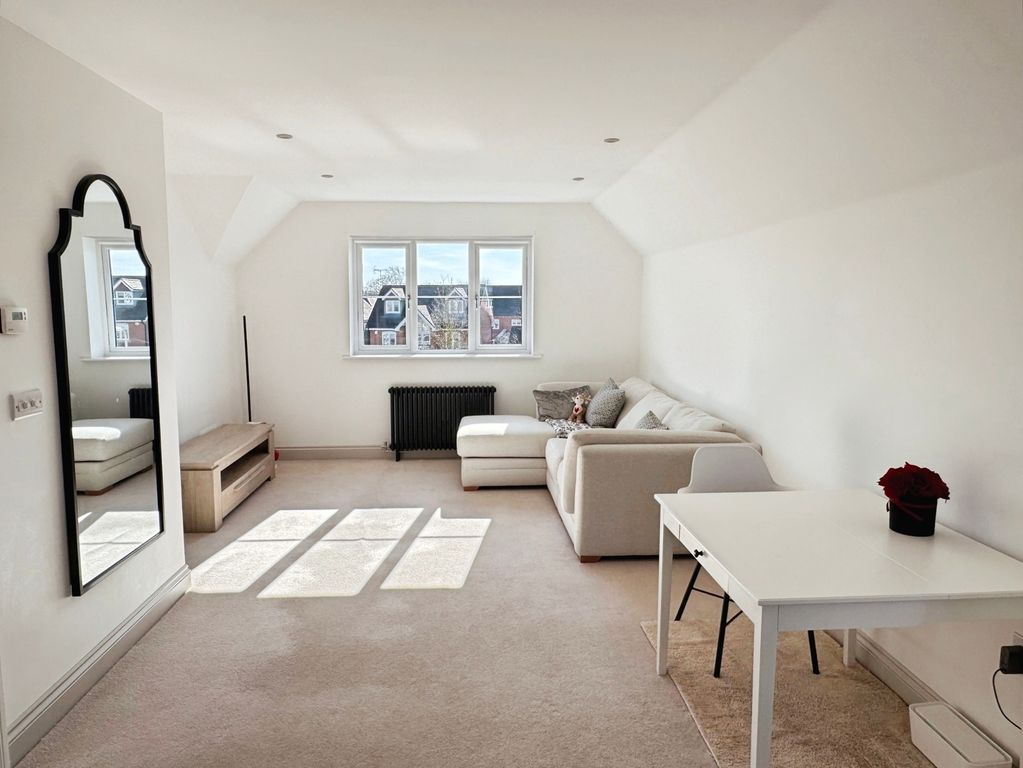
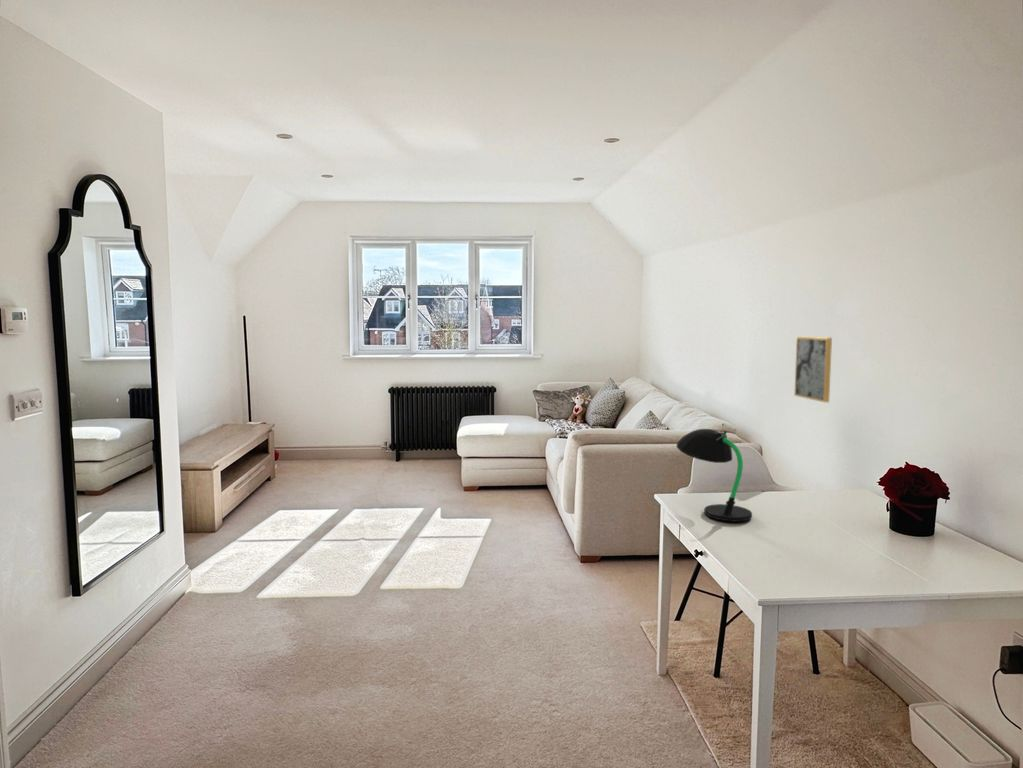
+ wall art (812, 368)
+ desk lamp (714, 462)
